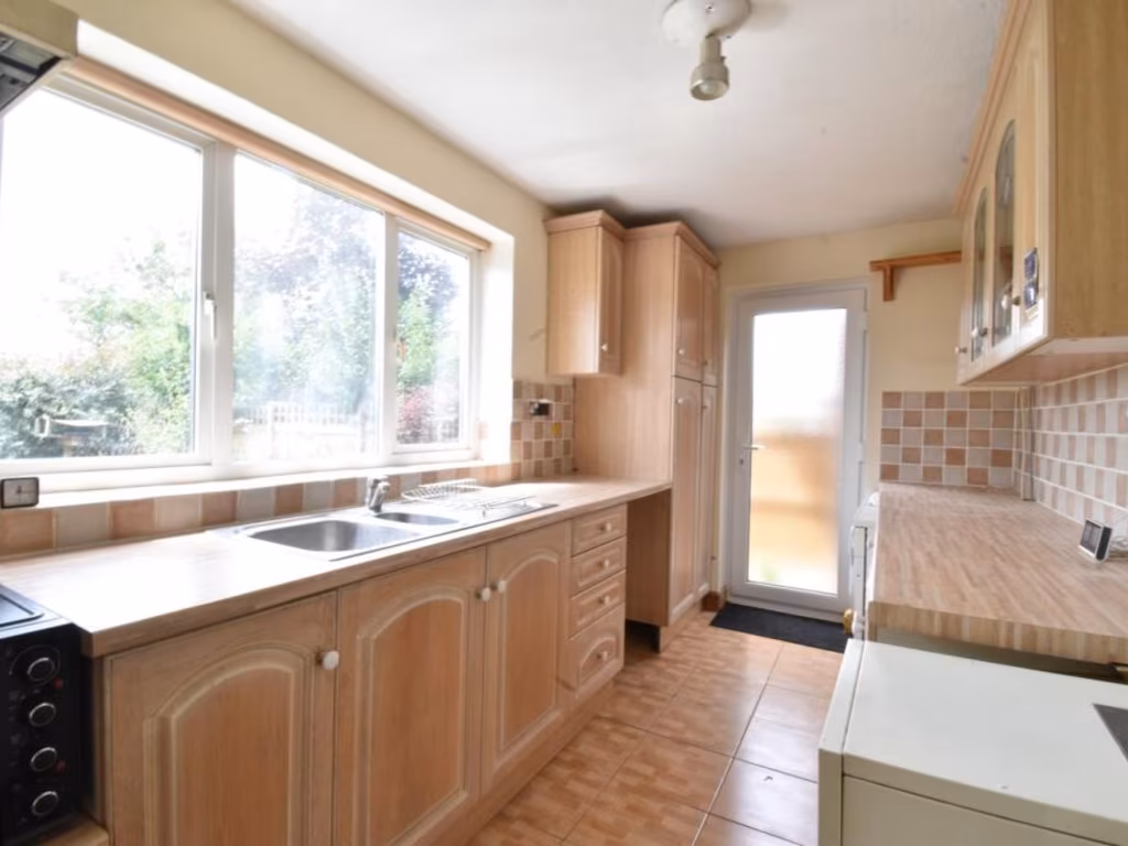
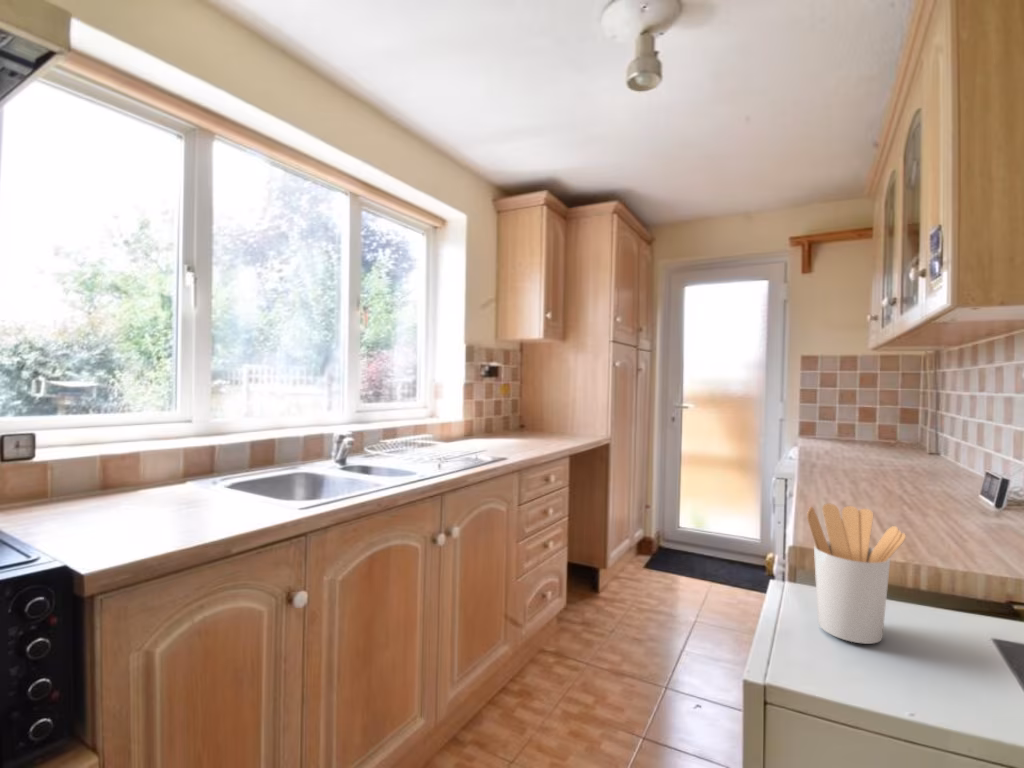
+ utensil holder (848, 566)
